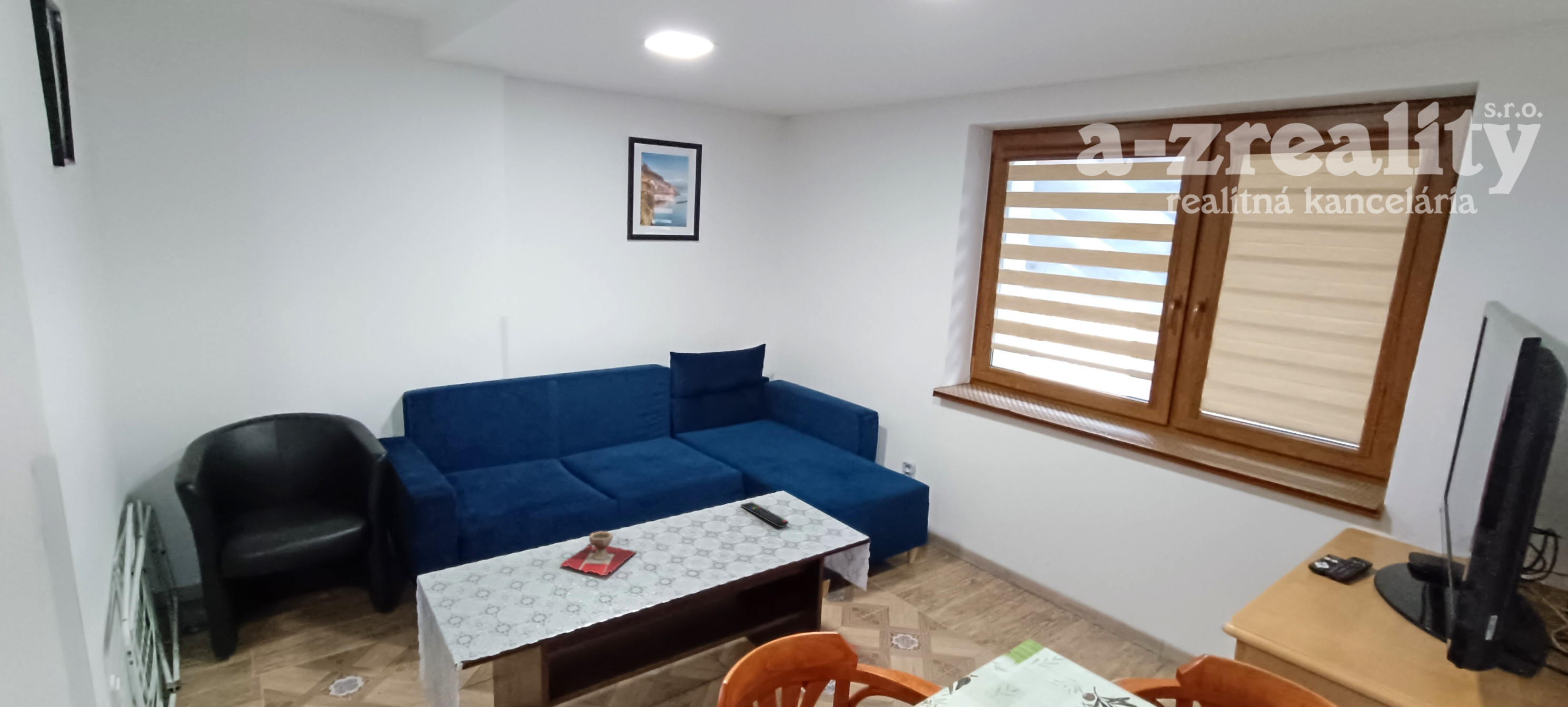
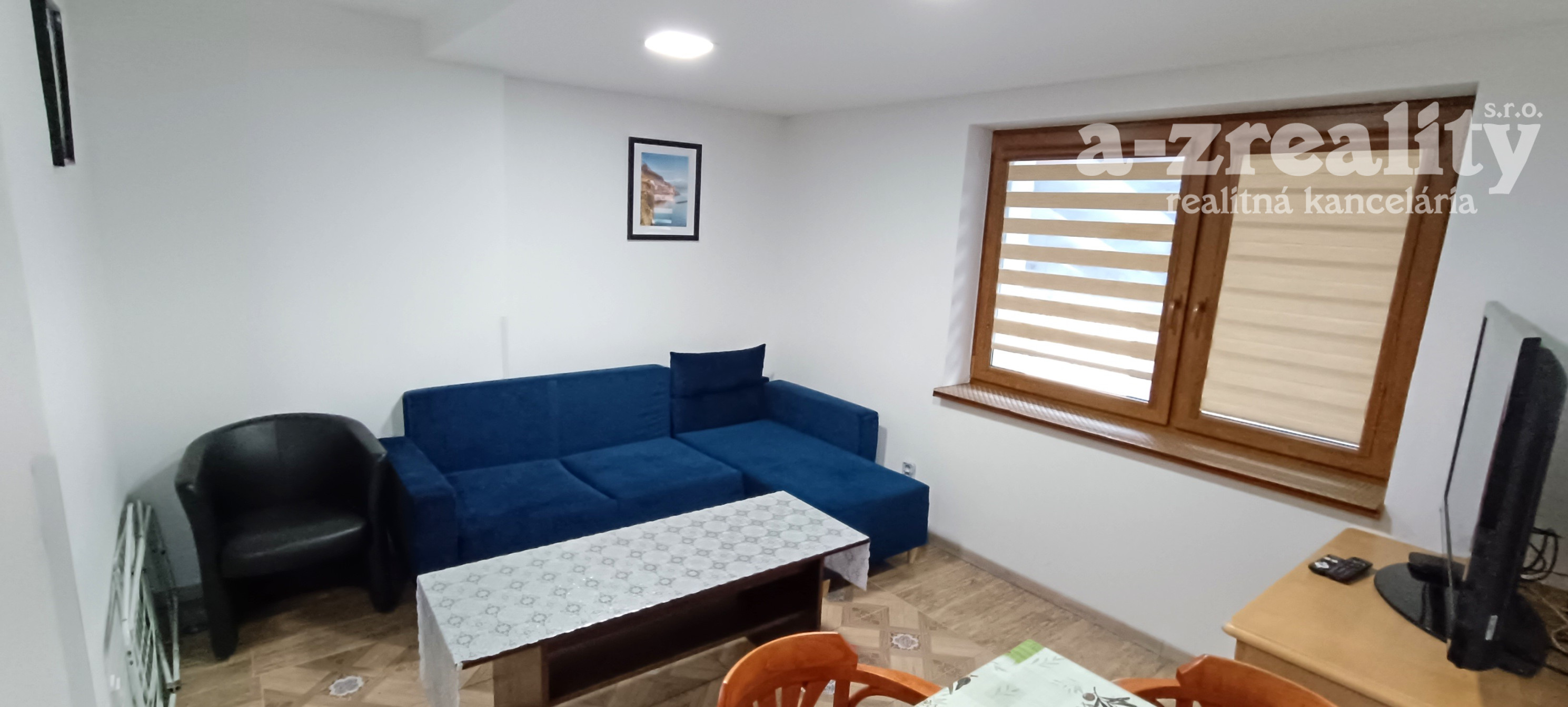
- remote control (764, 514)
- decorative bowl (599, 547)
